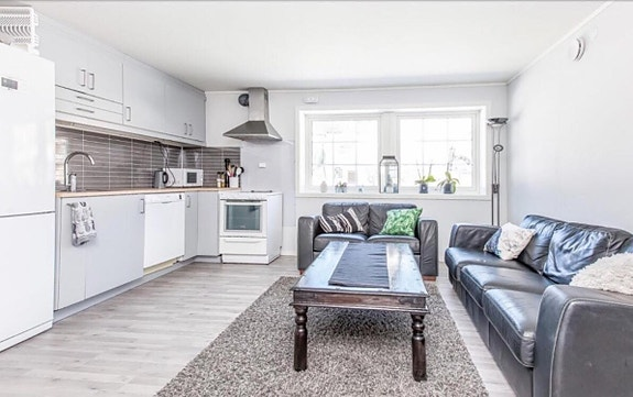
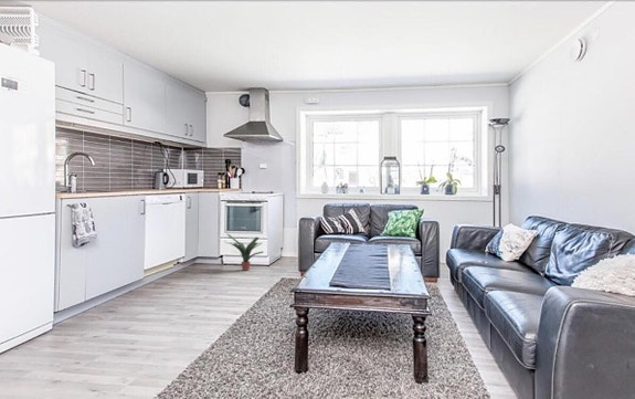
+ potted plant (244, 251)
